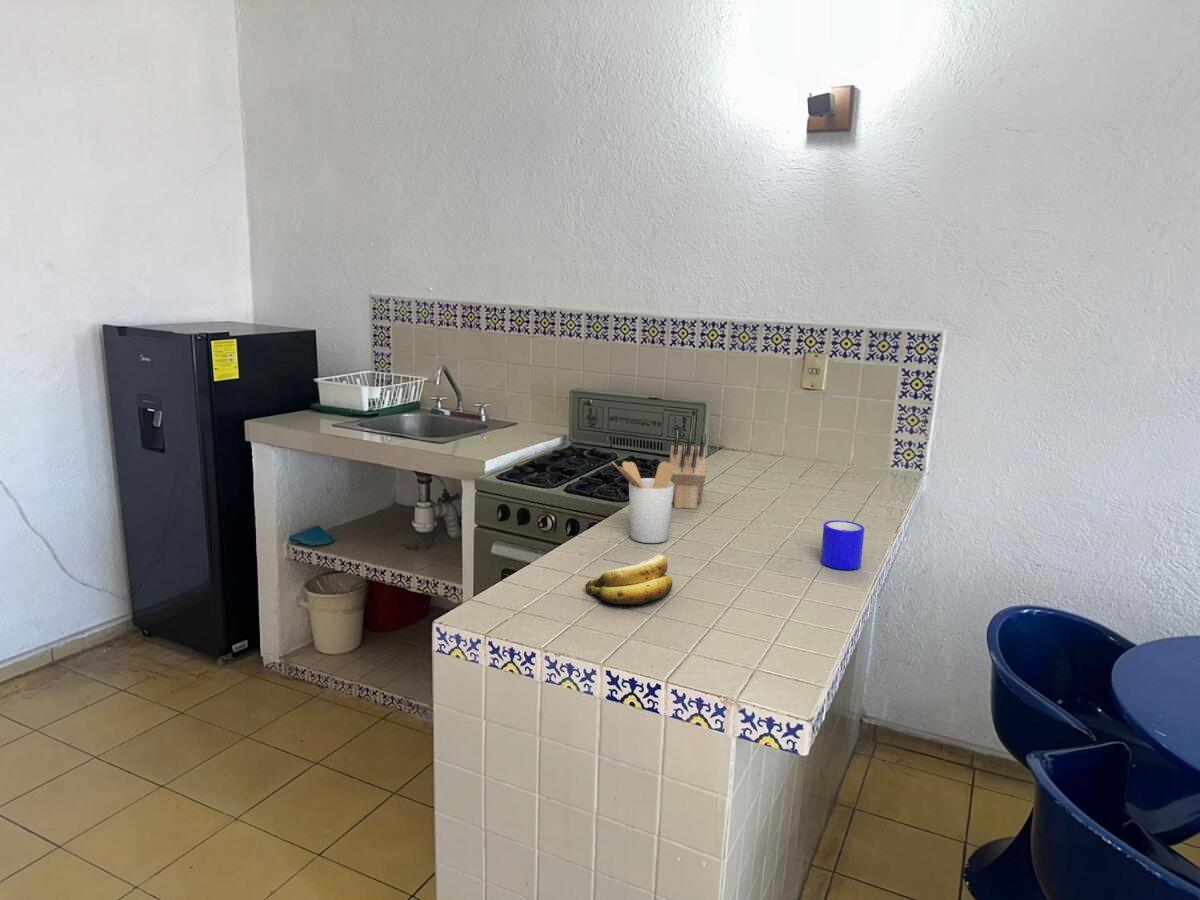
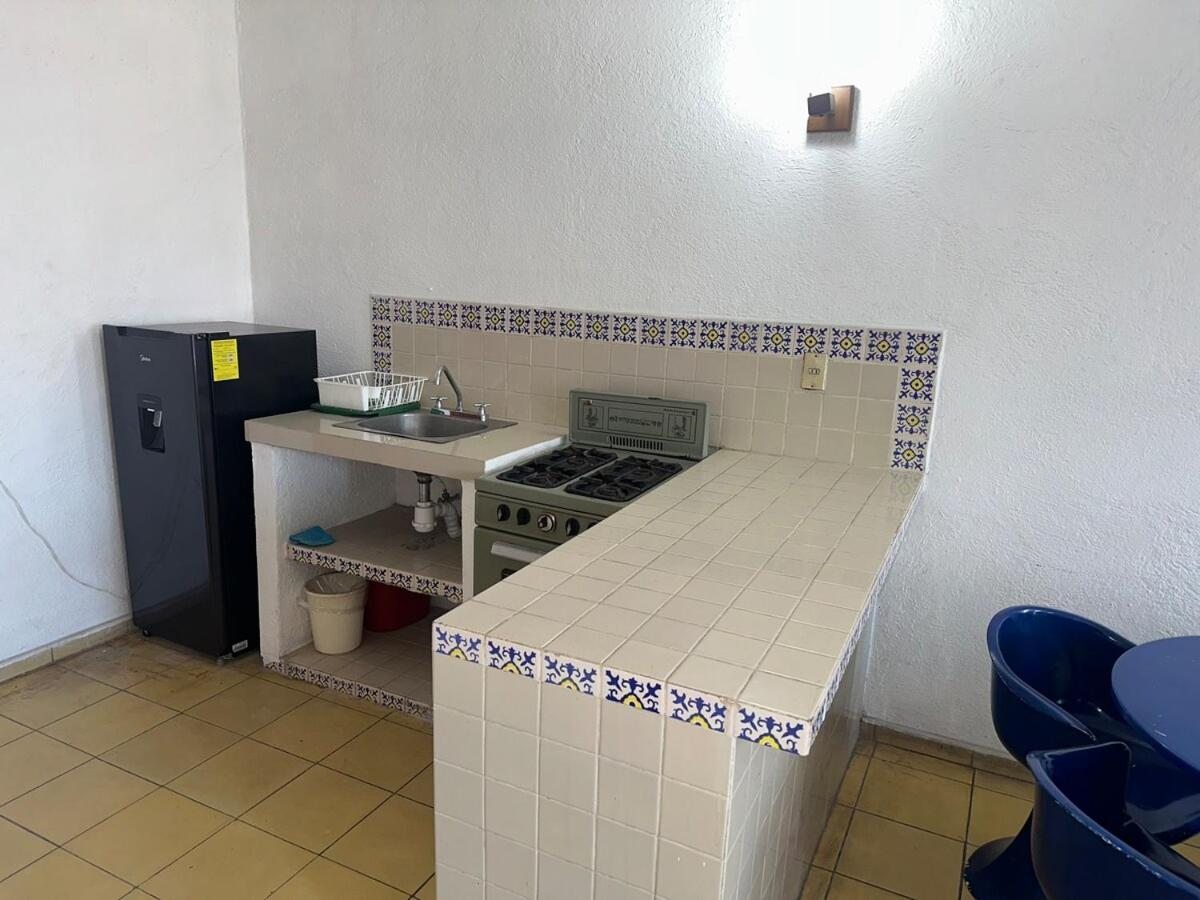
- banana (629, 570)
- utensil holder (641, 498)
- knife block (686, 463)
- mug (843, 541)
